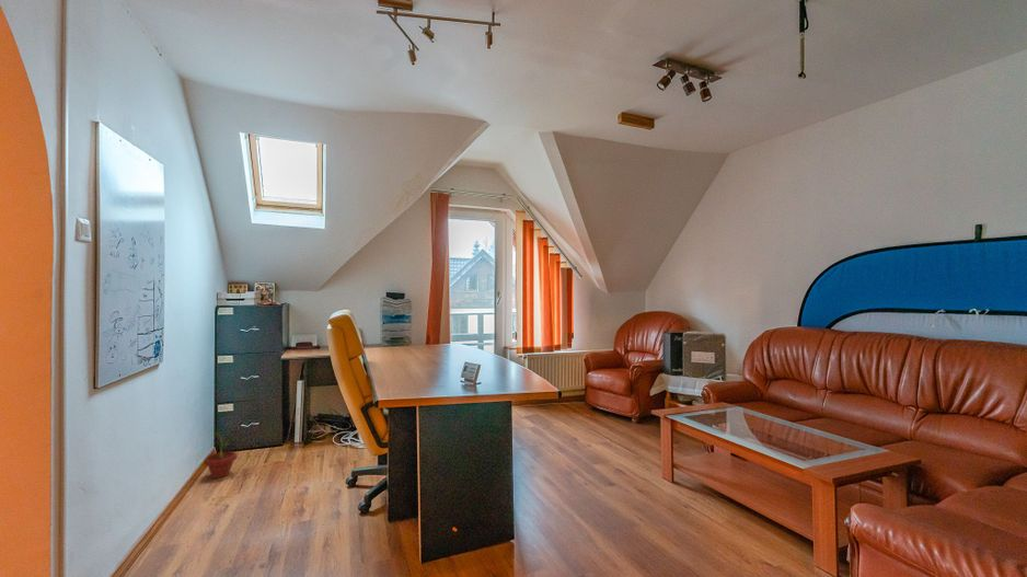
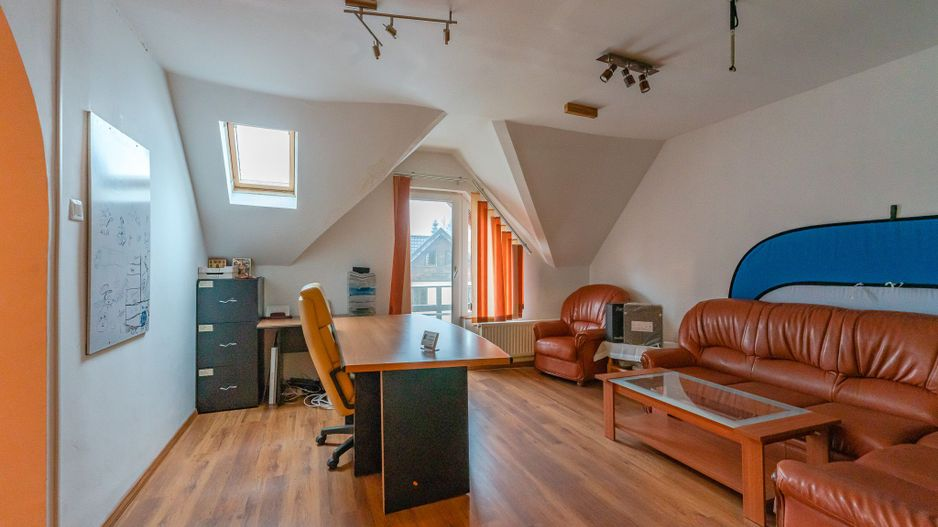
- potted plant (221, 452)
